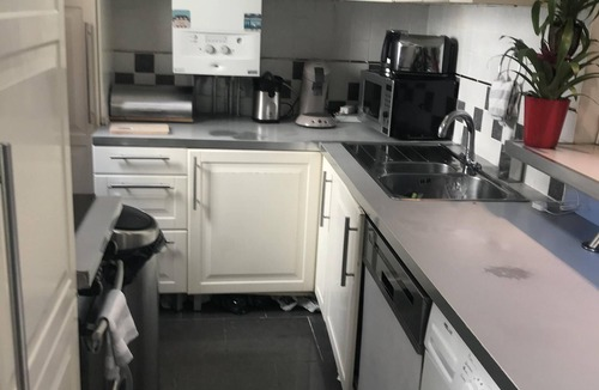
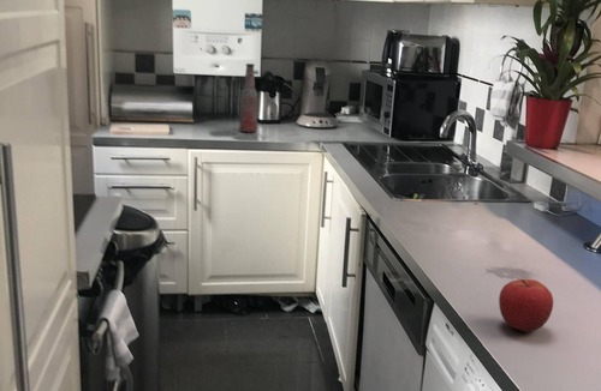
+ bottle (249, 97)
+ fruit (525, 302)
